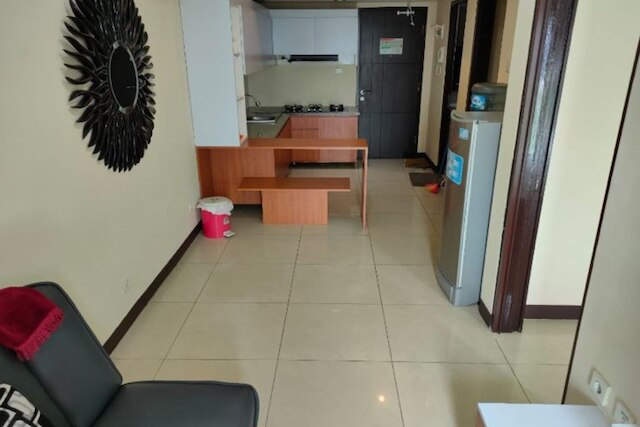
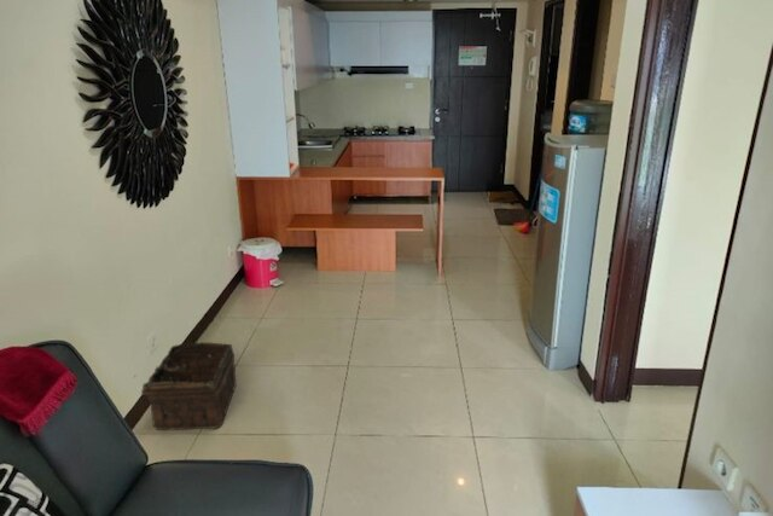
+ basket (187, 379)
